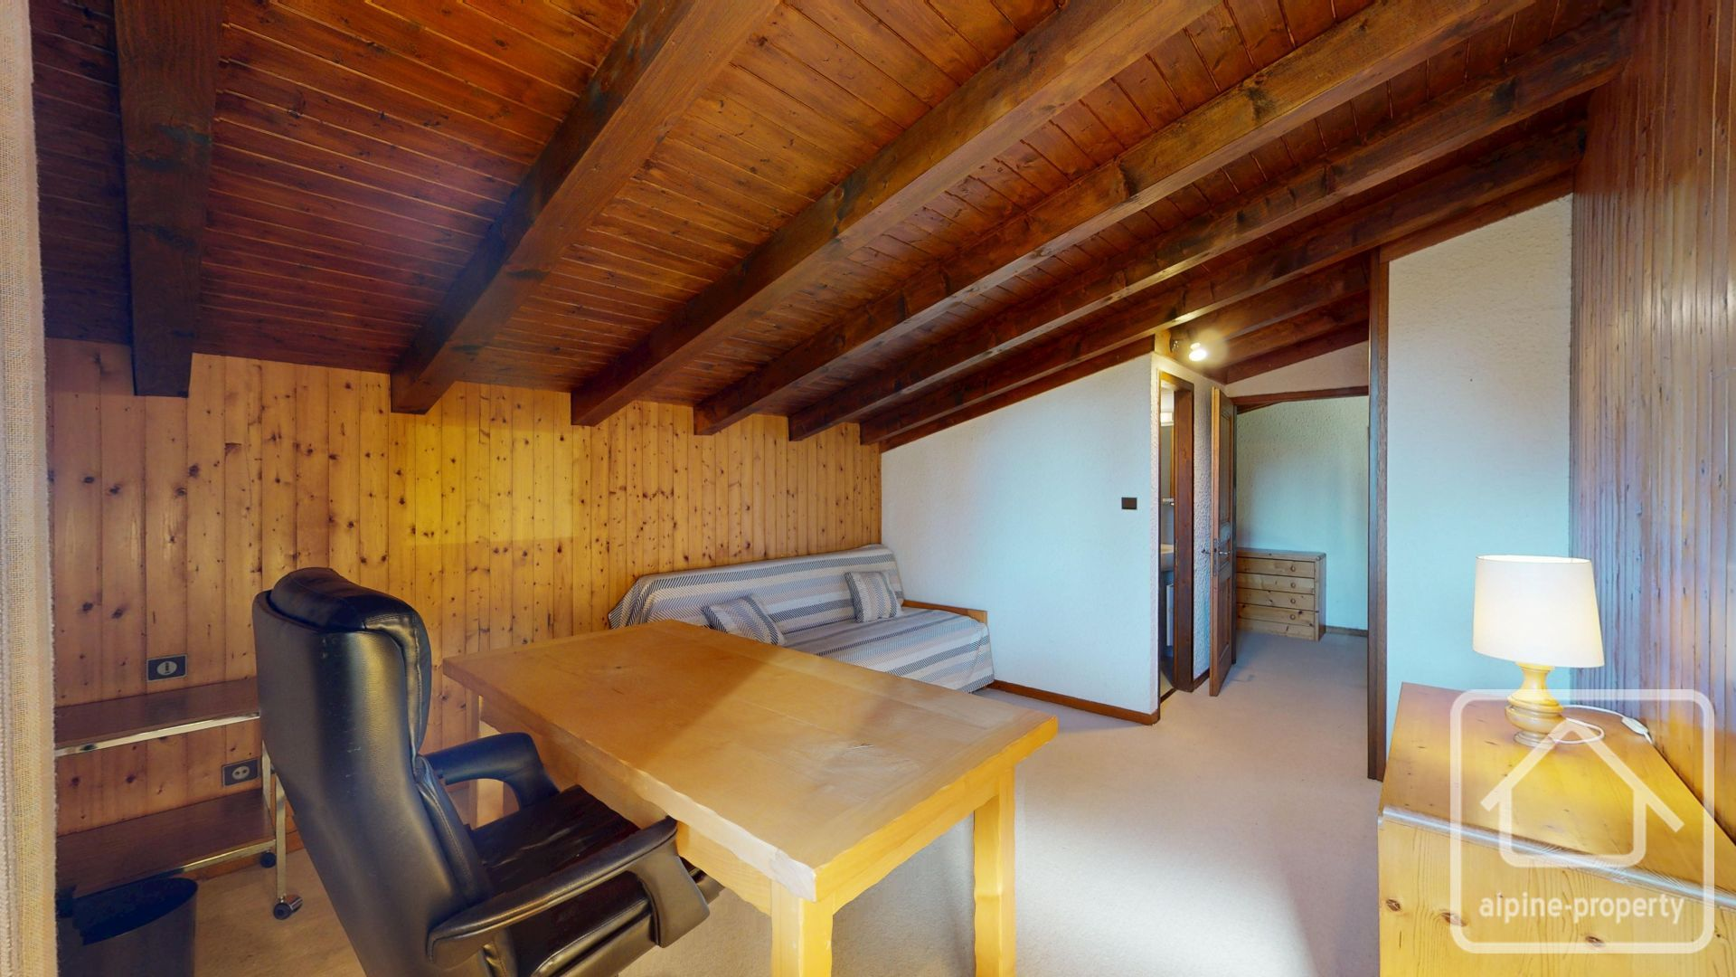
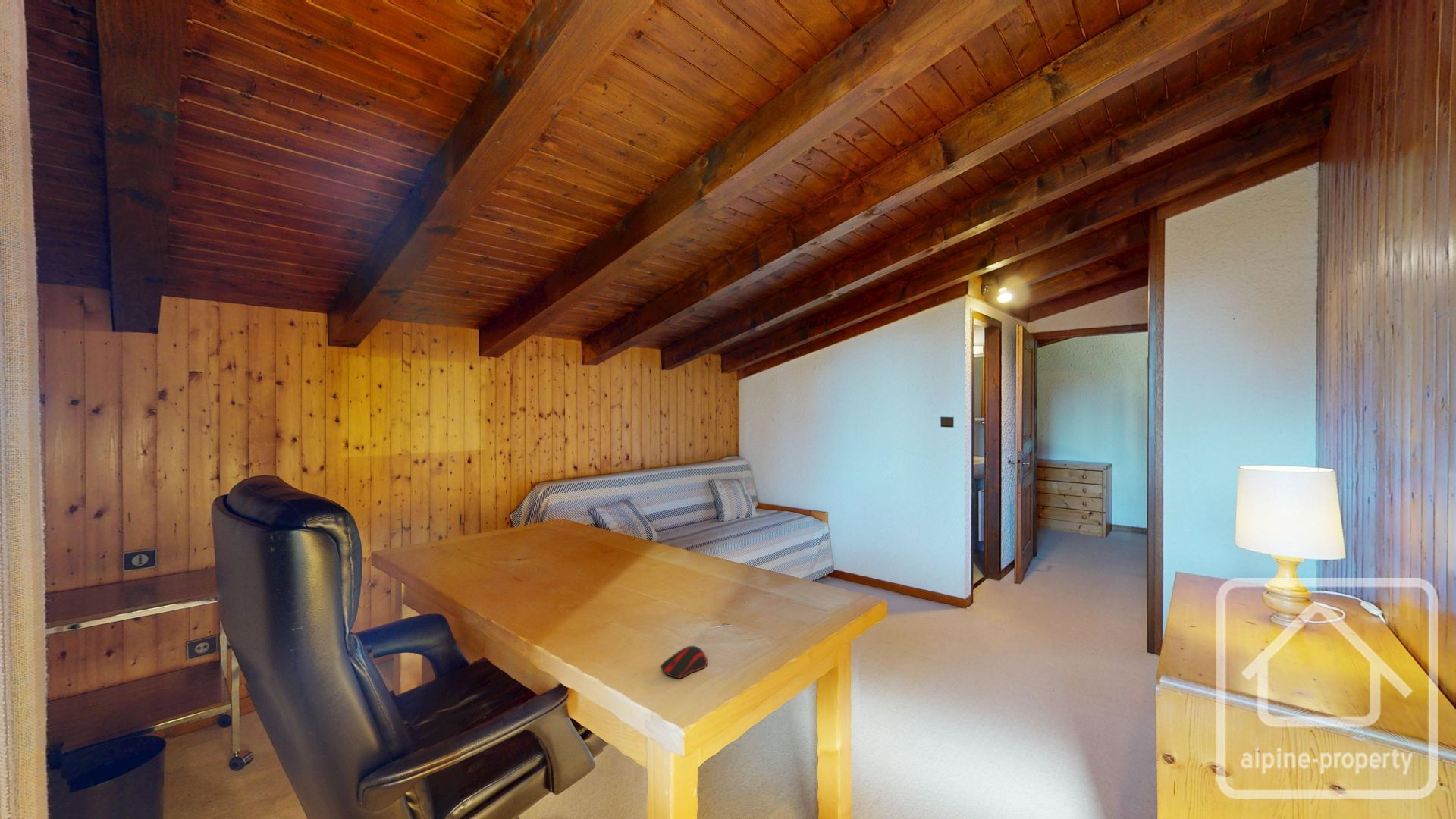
+ computer mouse (685, 658)
